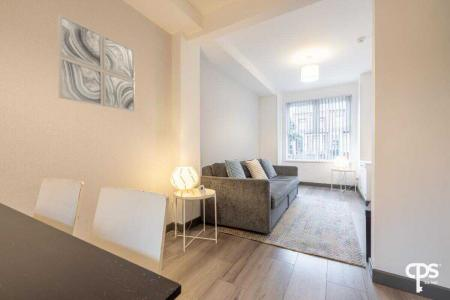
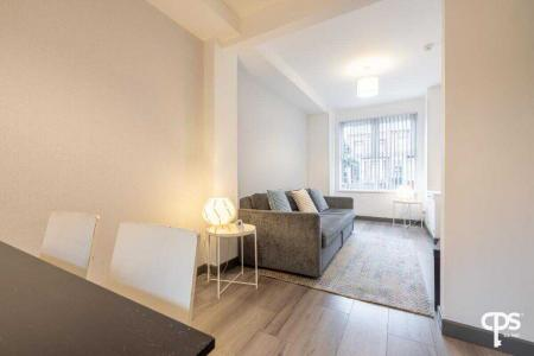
- wall art (101, 71)
